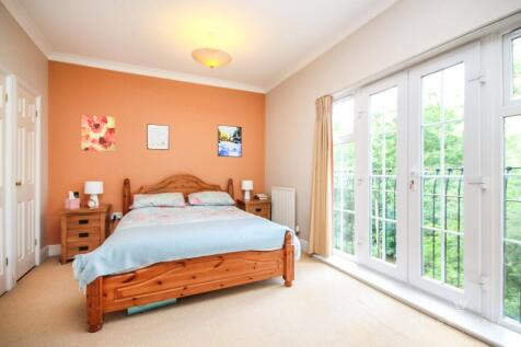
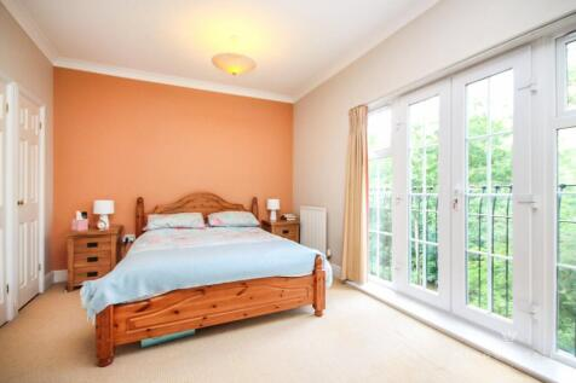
- wall art (158, 137)
- wall art (99, 132)
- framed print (230, 141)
